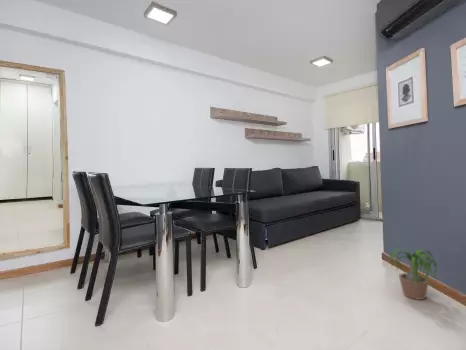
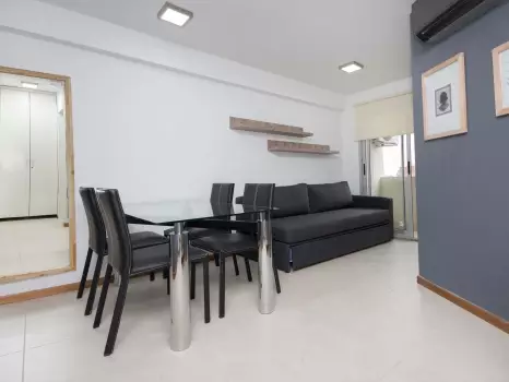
- potted plant (419, 273)
